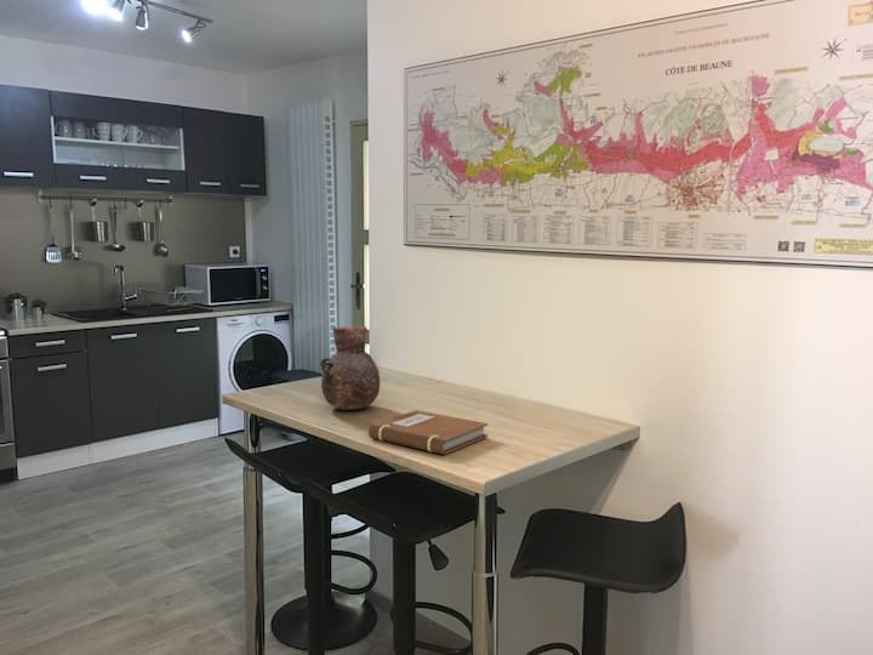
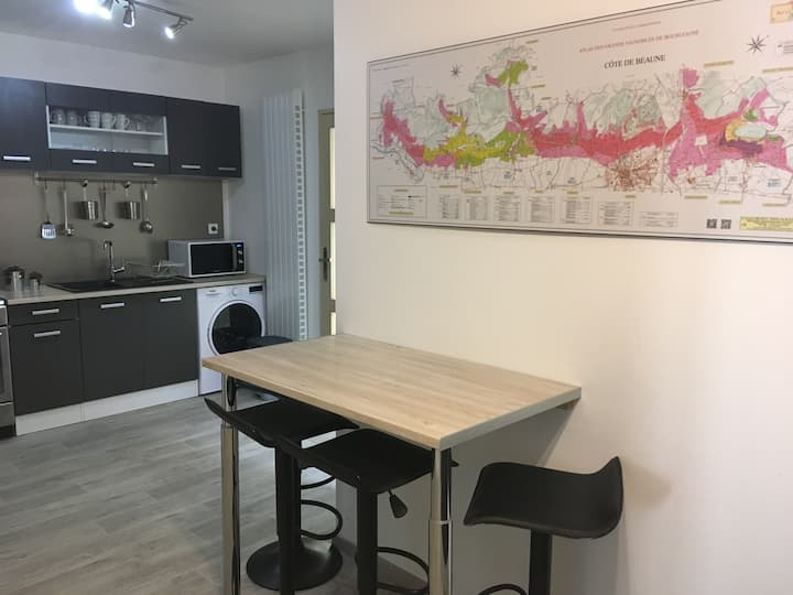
- notebook (426, 431)
- vase (349, 366)
